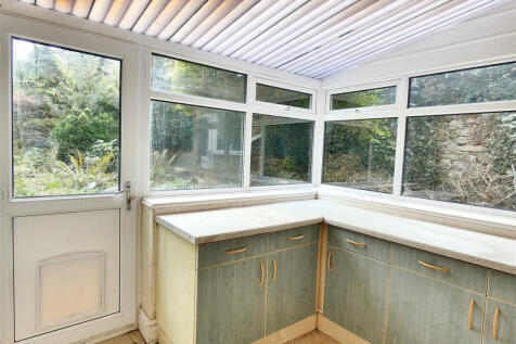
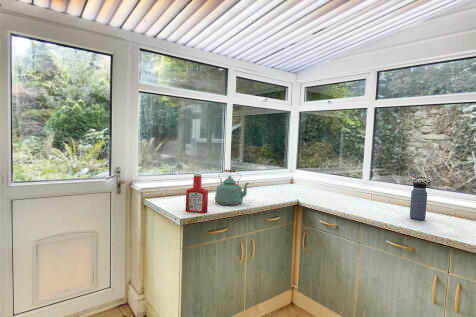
+ water bottle (419, 198)
+ kettle (232, 186)
+ soap bottle (197, 192)
